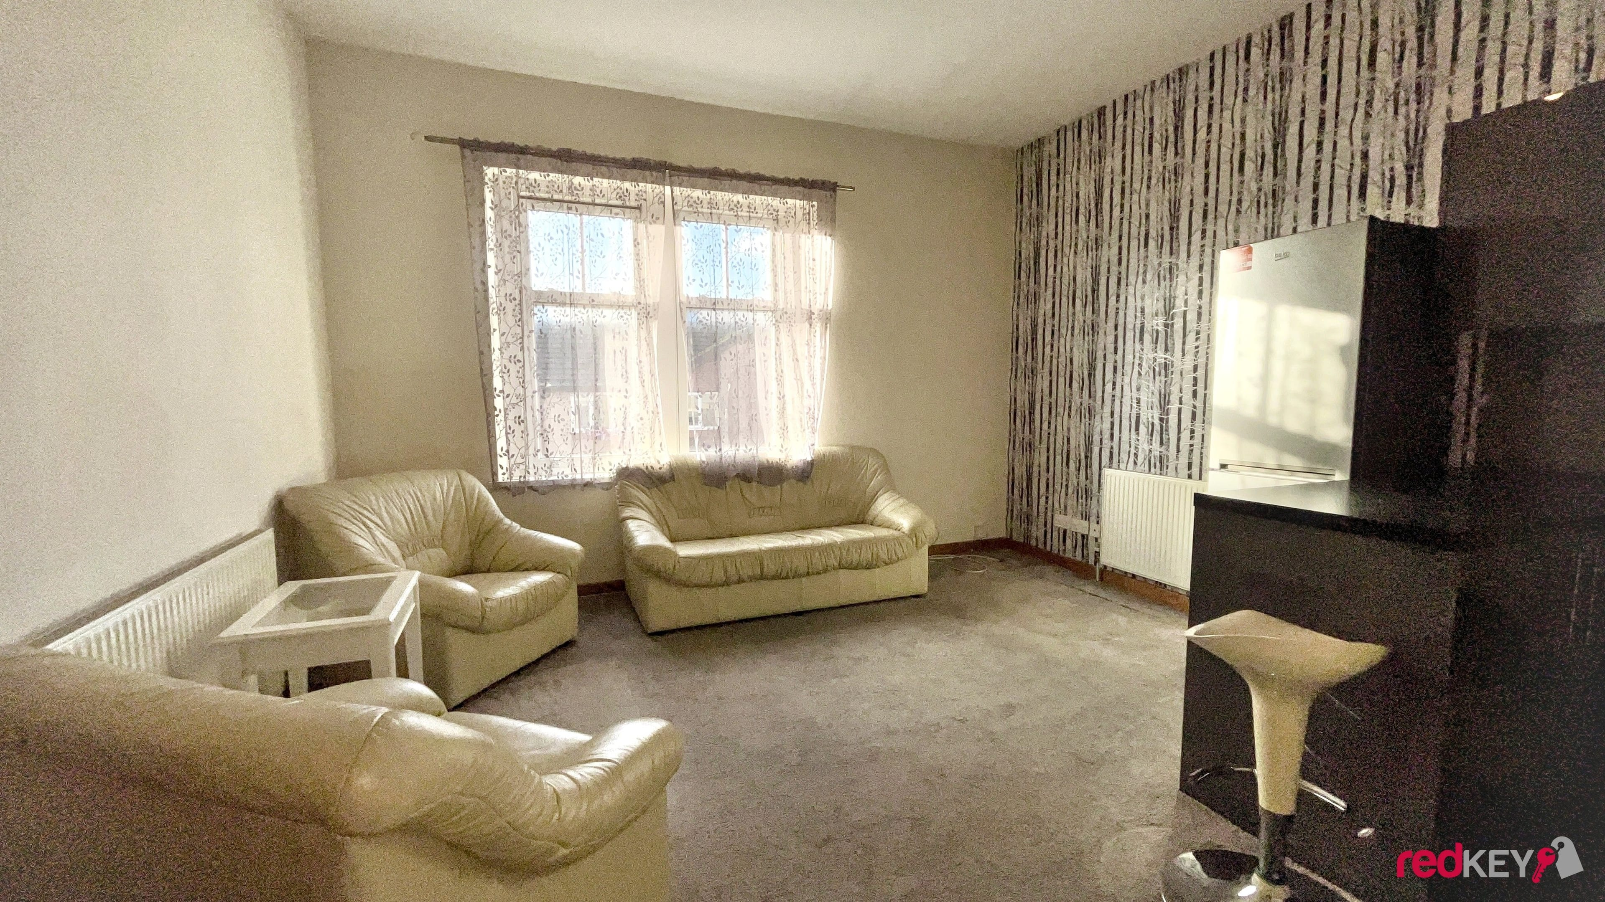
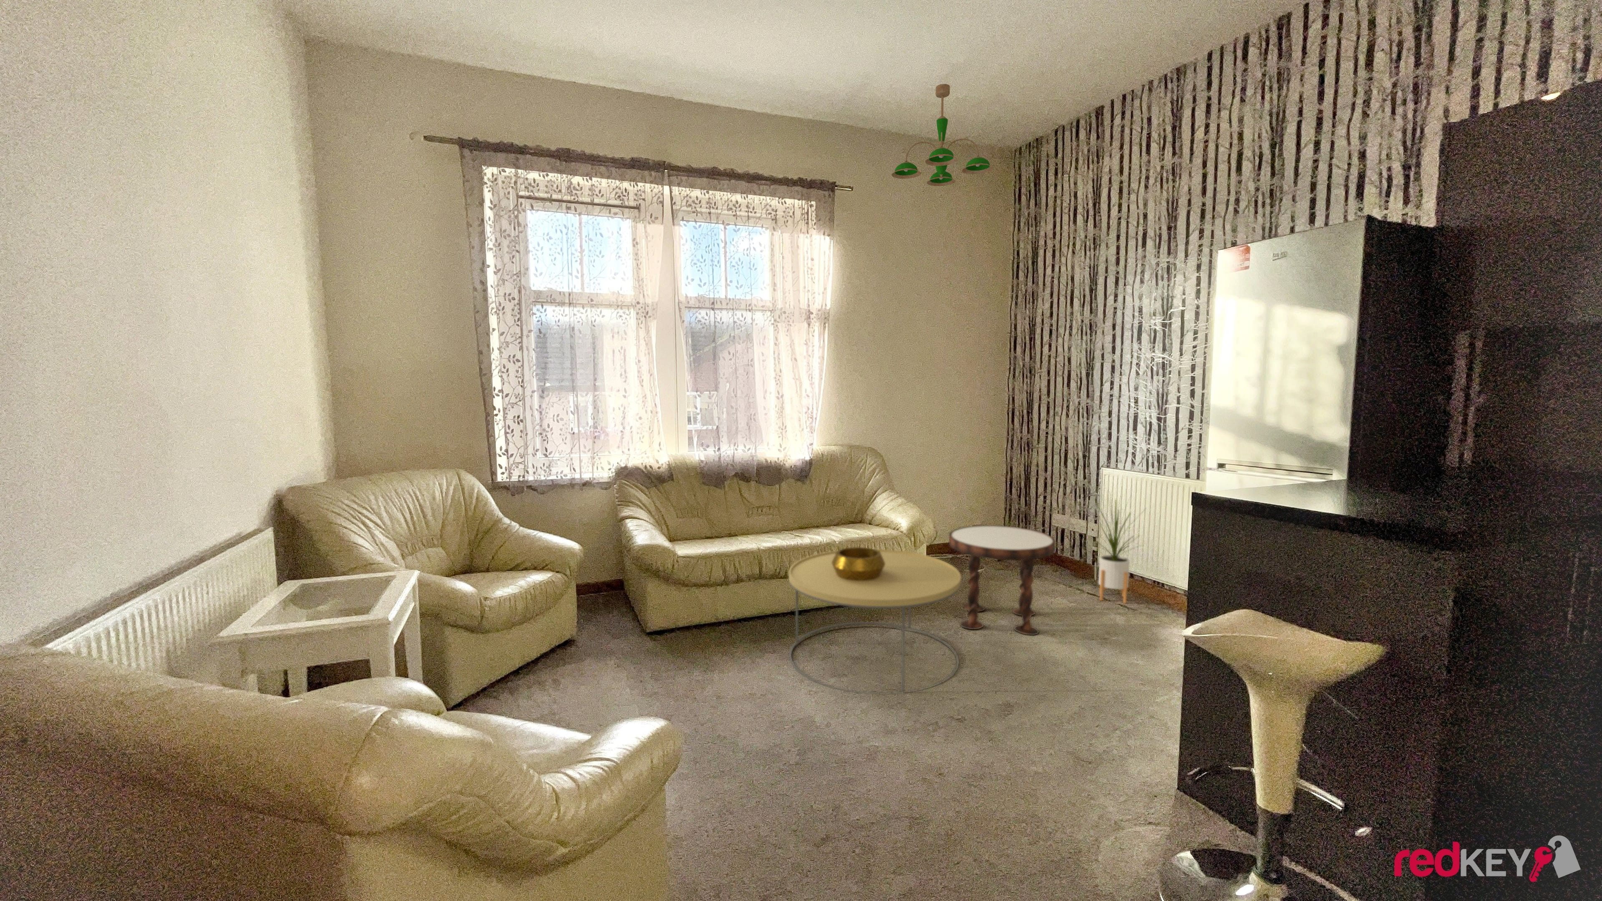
+ house plant (1117, 546)
+ ceiling light fixture (942, 132)
+ decorative bowl (858, 561)
+ side table (999, 559)
+ coffee table (874, 608)
